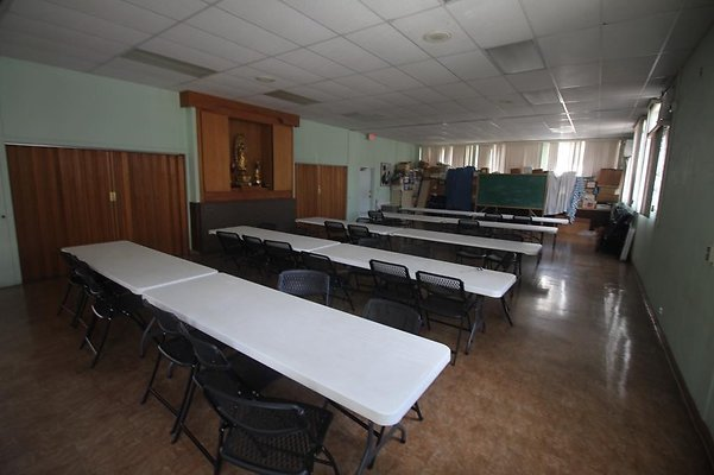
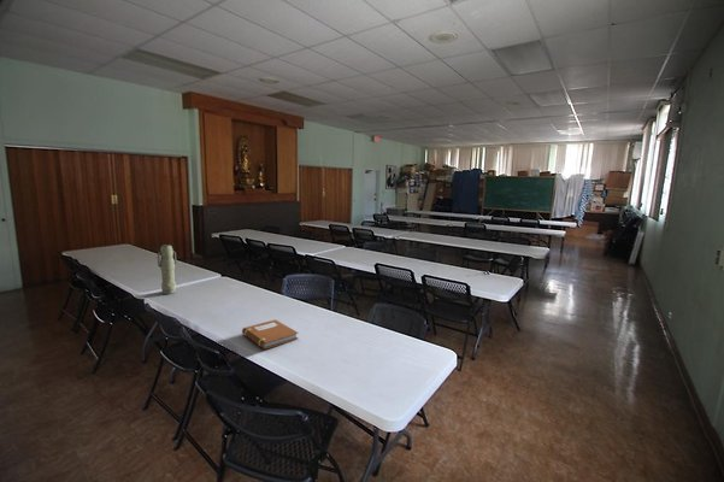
+ notebook (269, 333)
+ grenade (167, 269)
